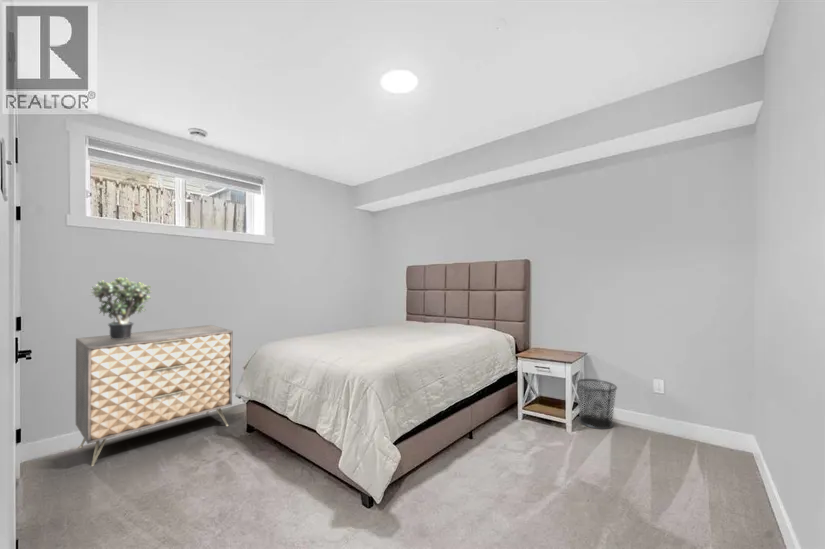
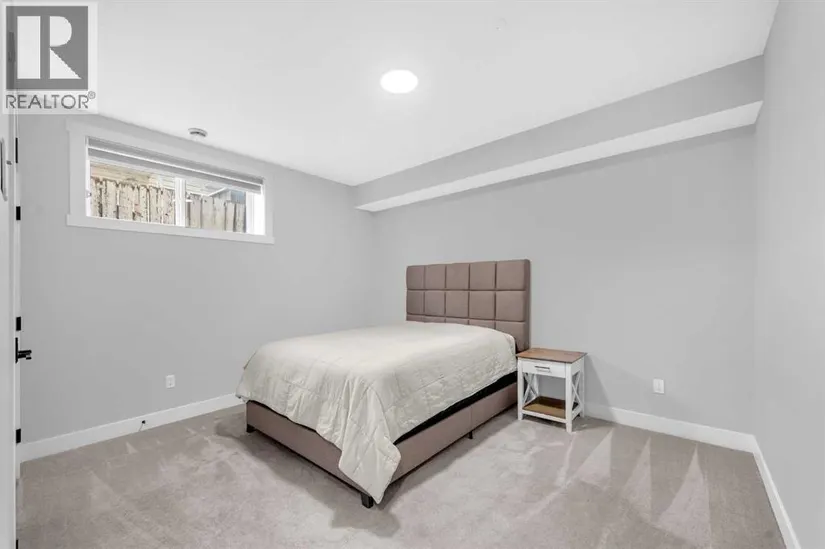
- waste bin (595, 403)
- dresser (159, 385)
- potted plant (125, 307)
